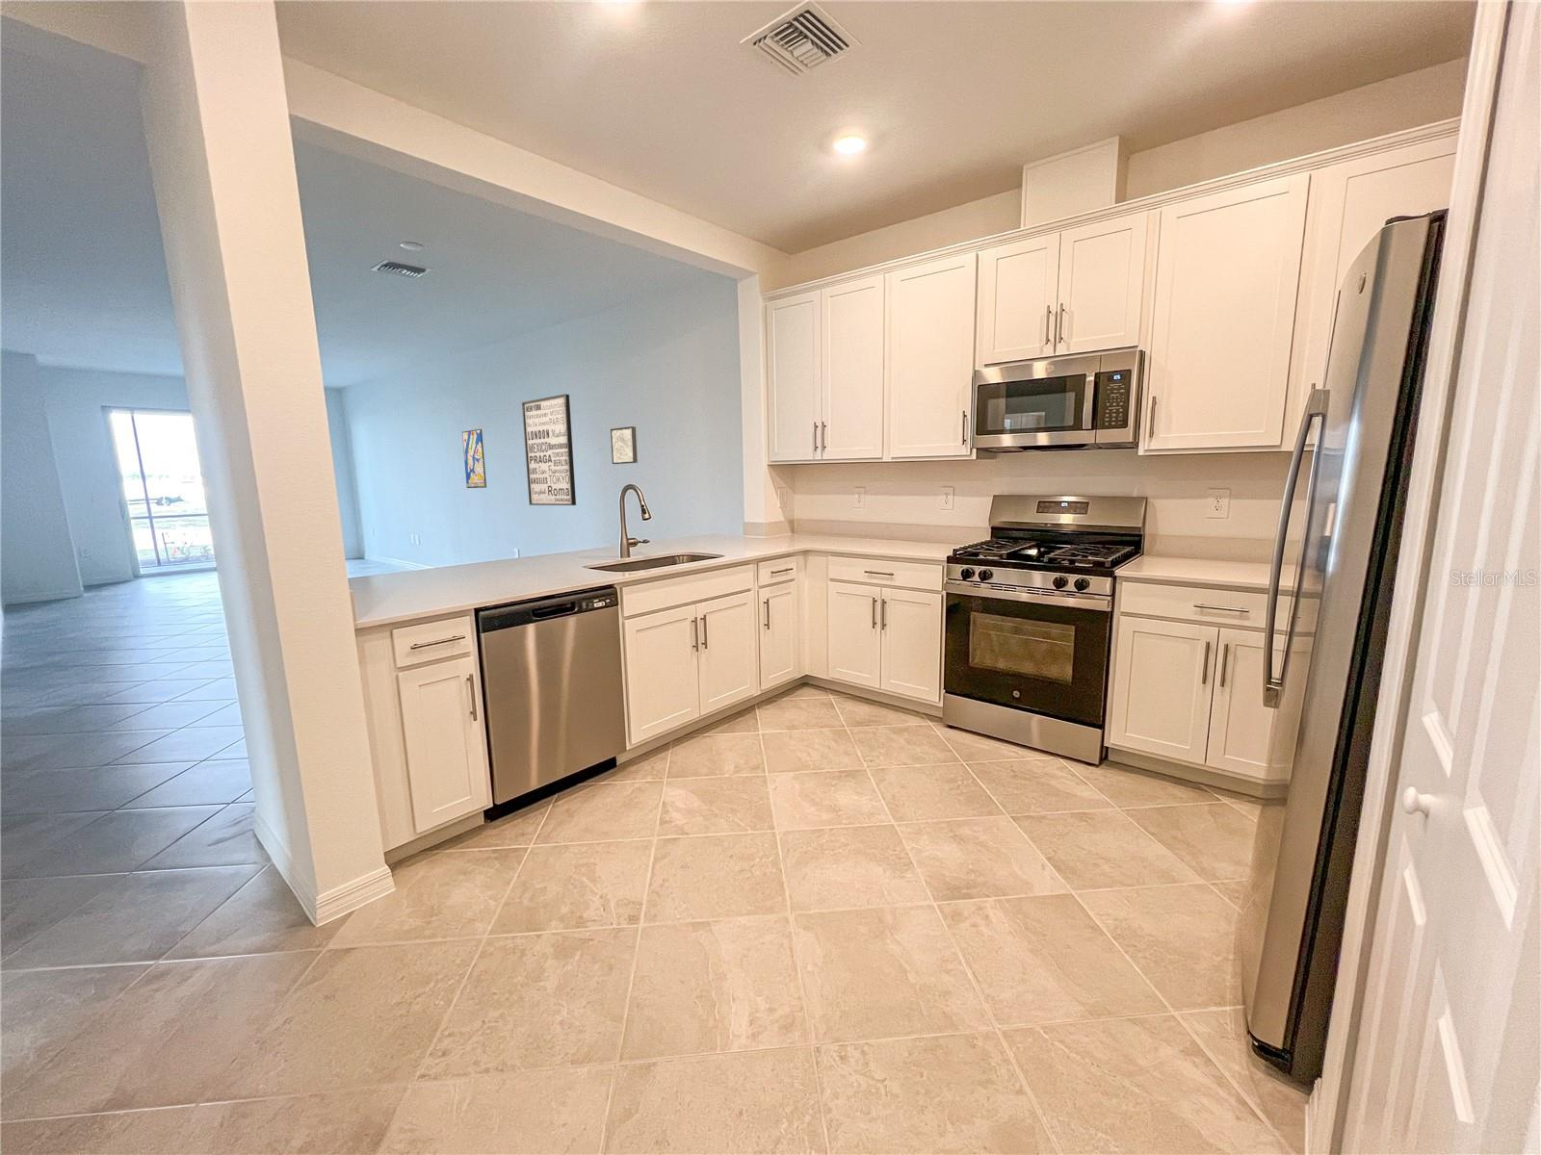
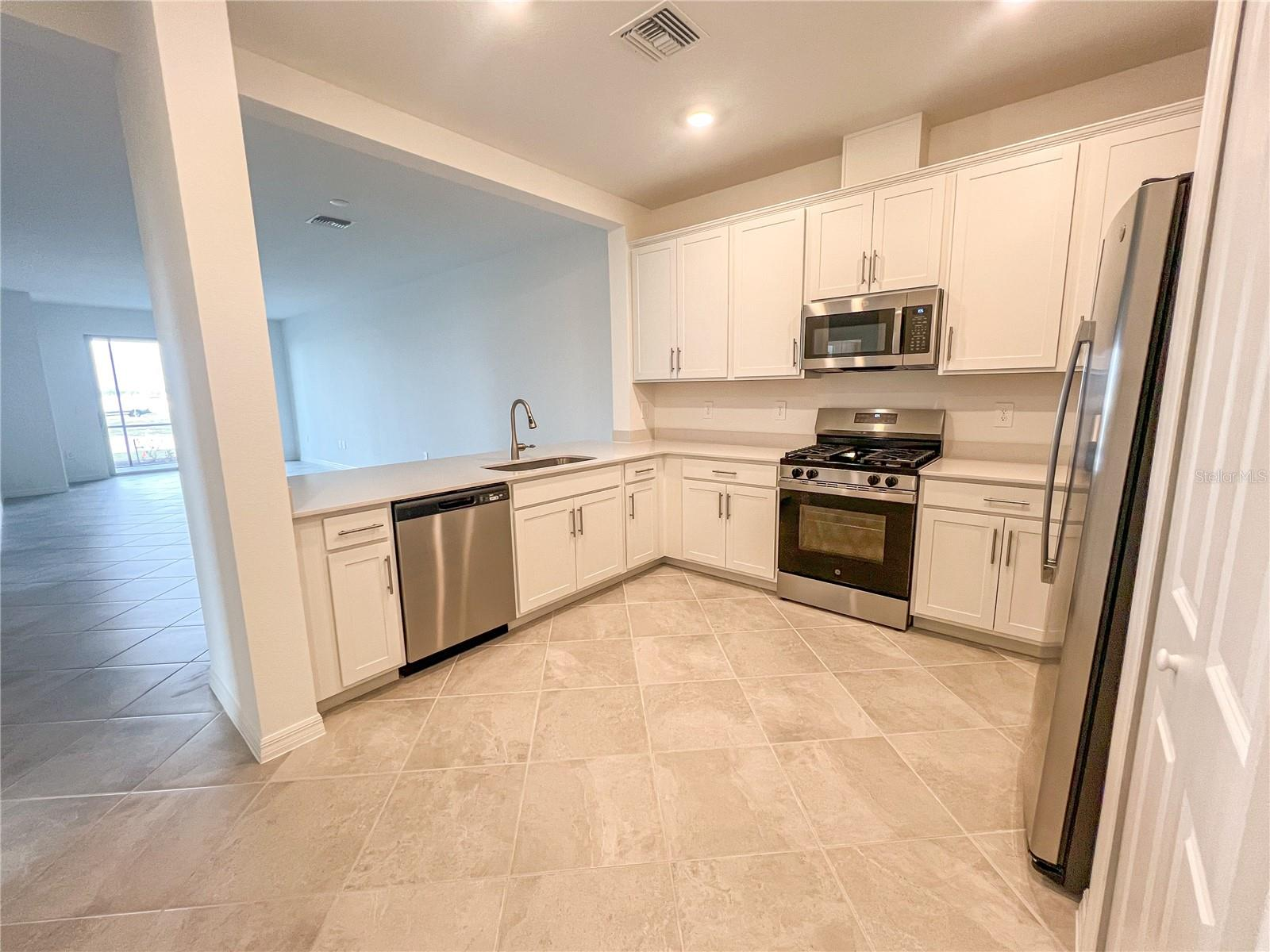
- wall art (474, 459)
- wall art (624, 445)
- wall art (548, 453)
